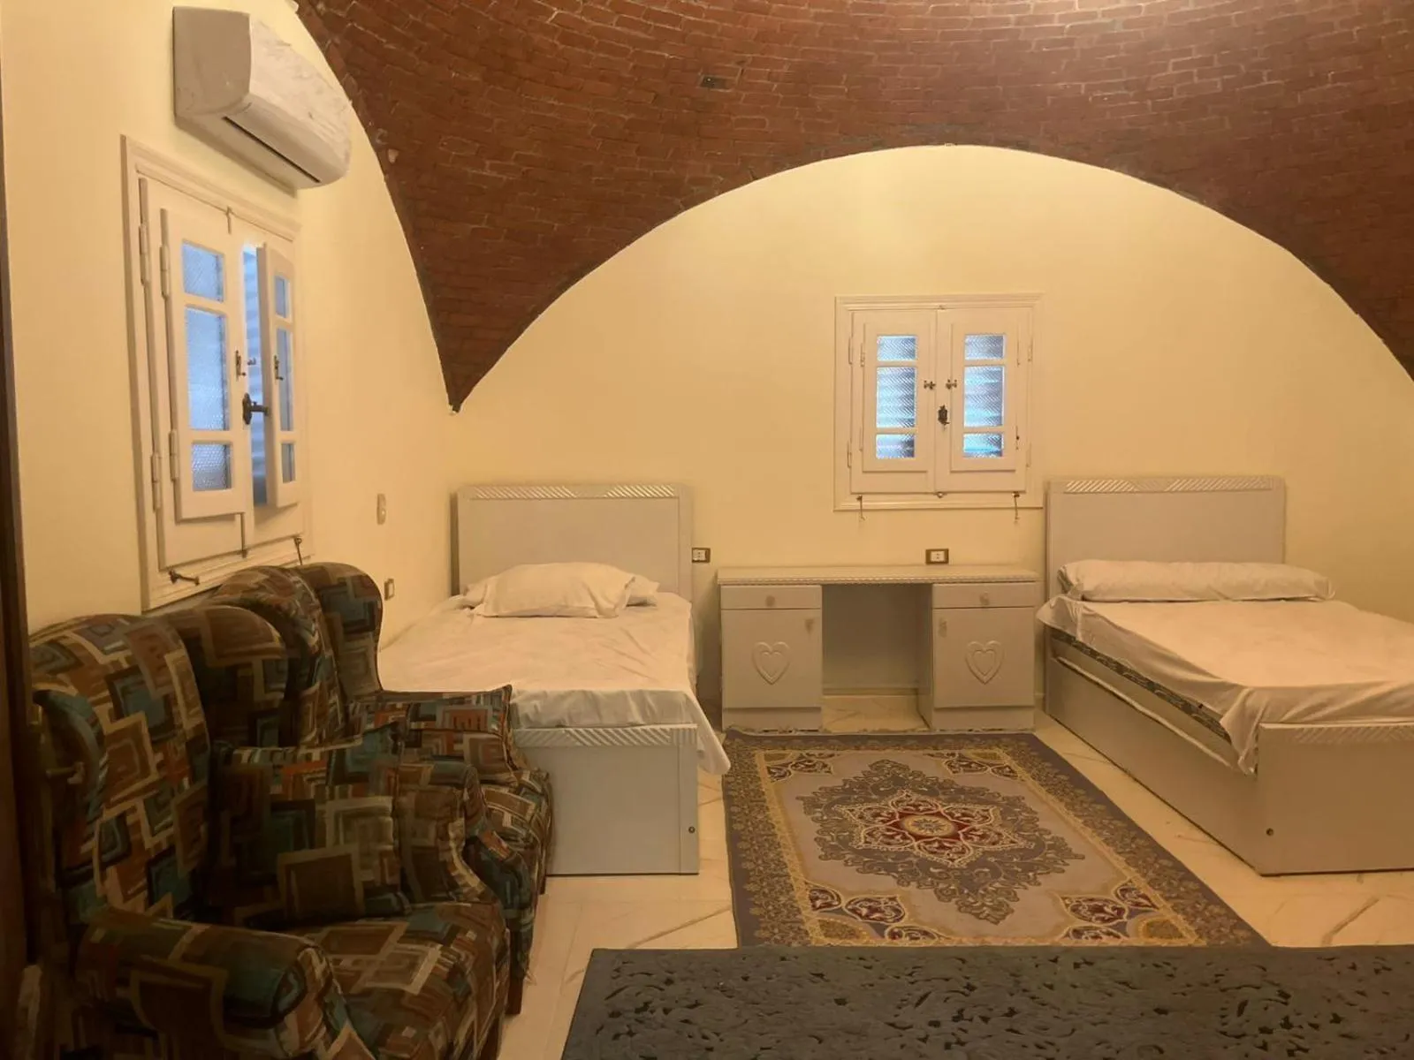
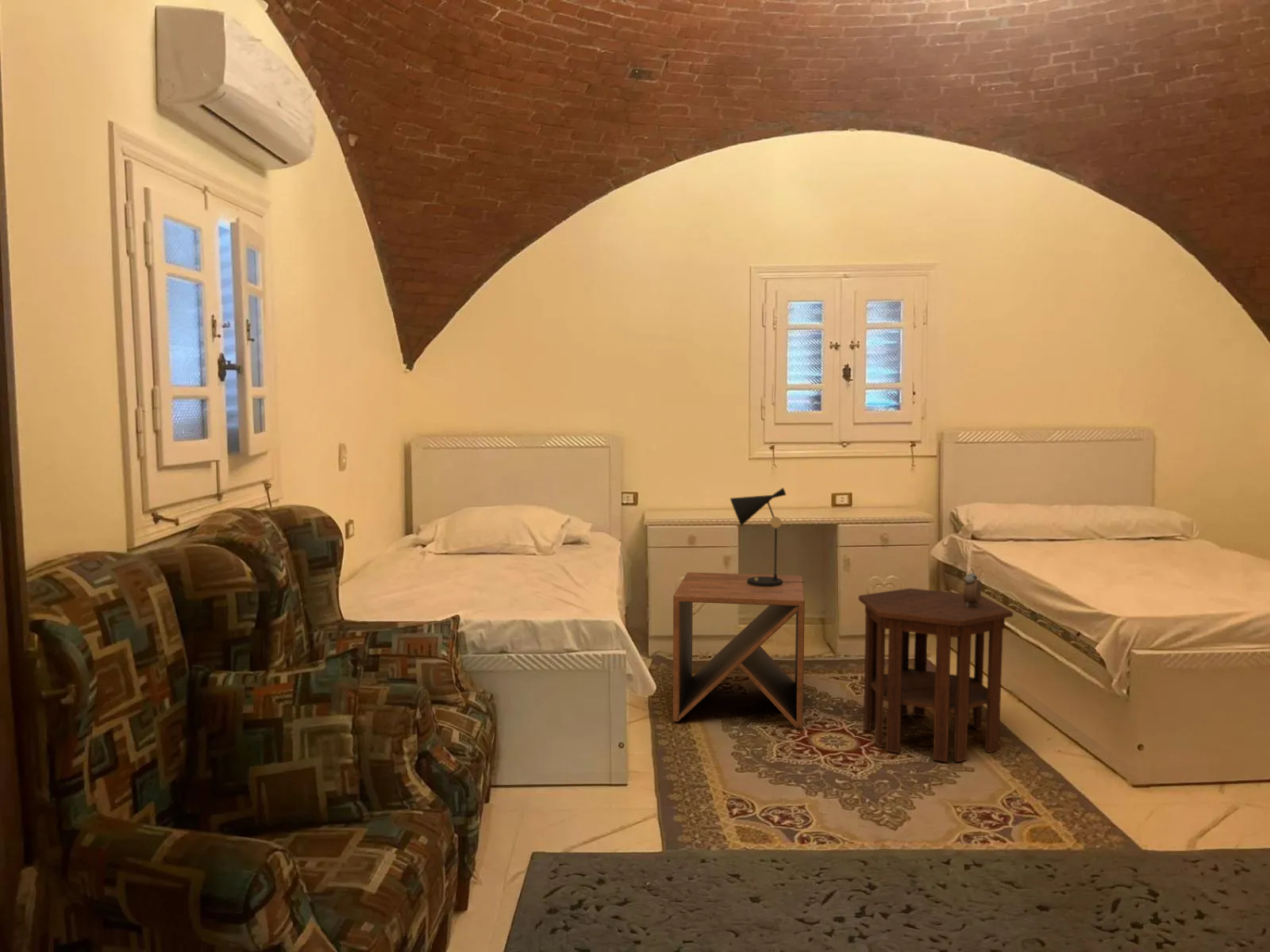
+ alarm clock (972, 586)
+ side table (930, 671)
+ table lamp (775, 535)
+ side table (741, 644)
